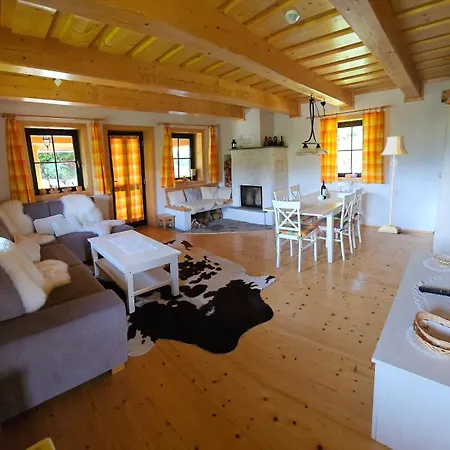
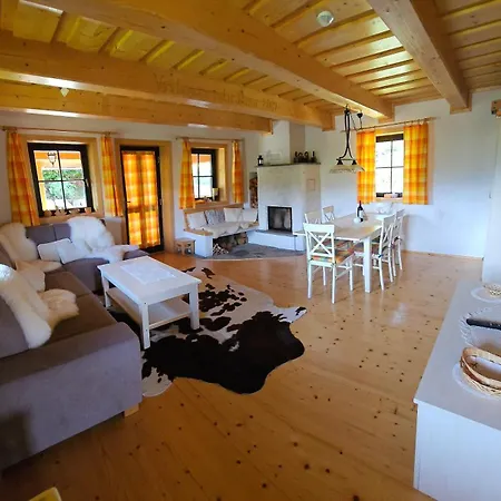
- floor lamp (392, 185)
